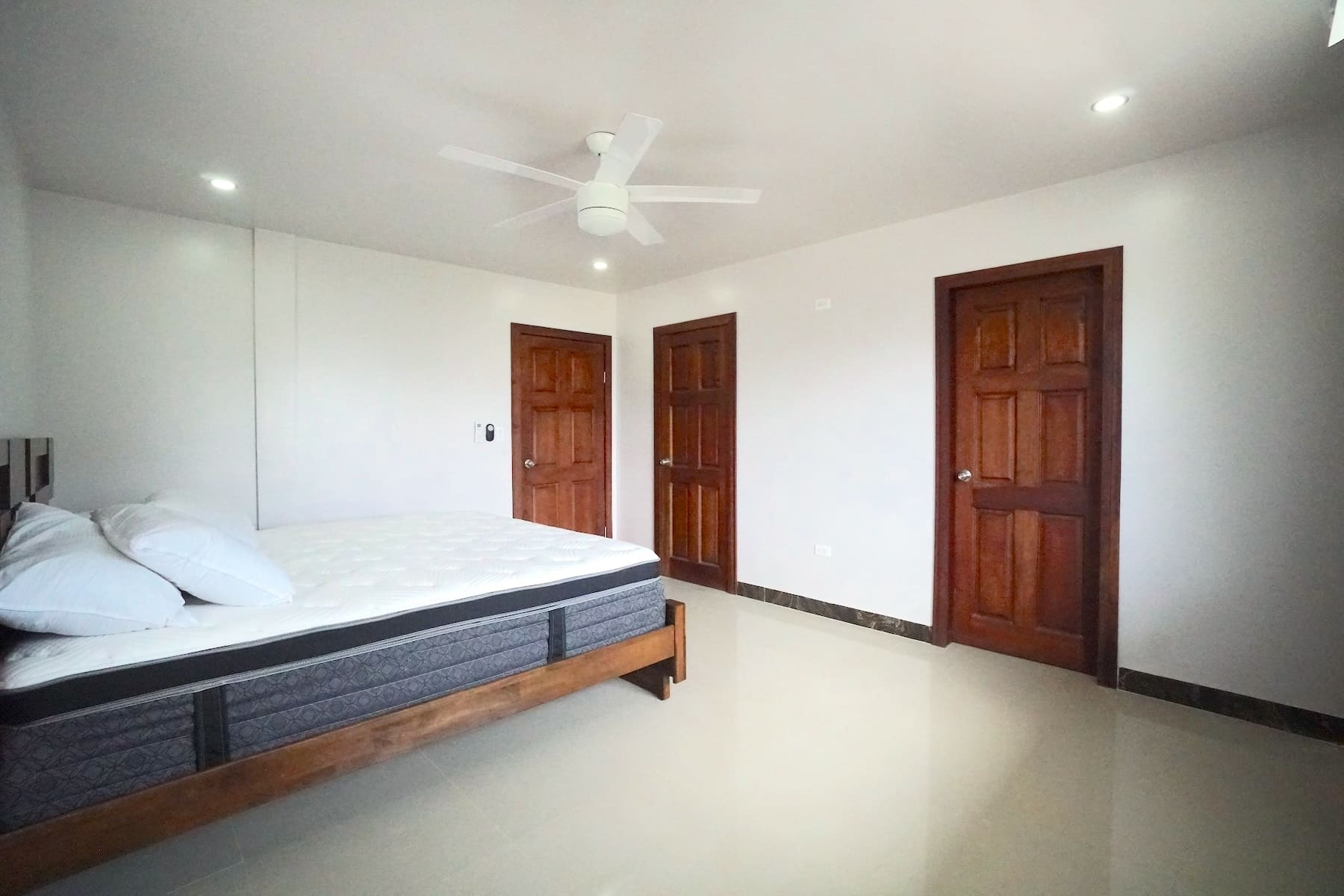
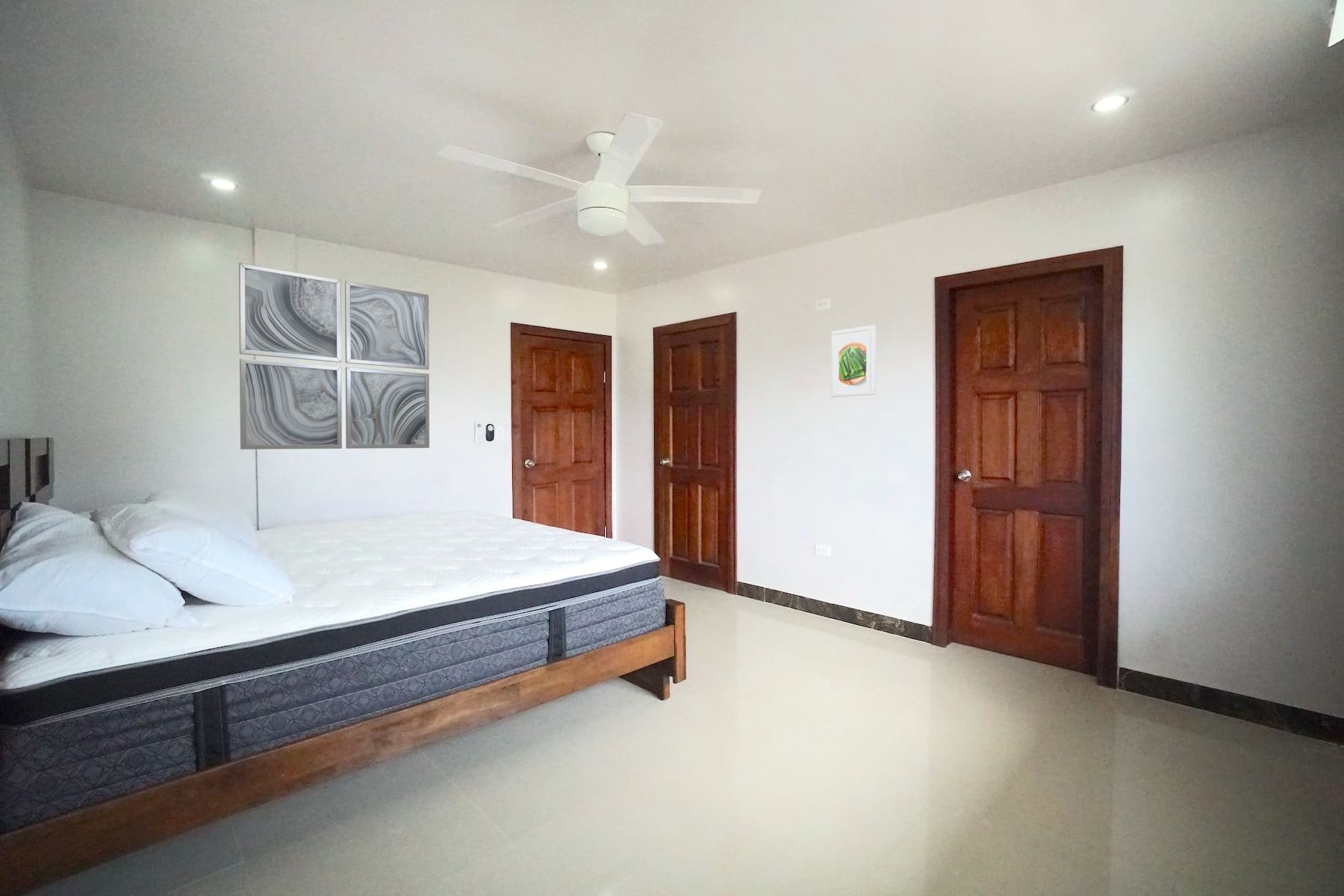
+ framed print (853, 362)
+ wall art (340, 367)
